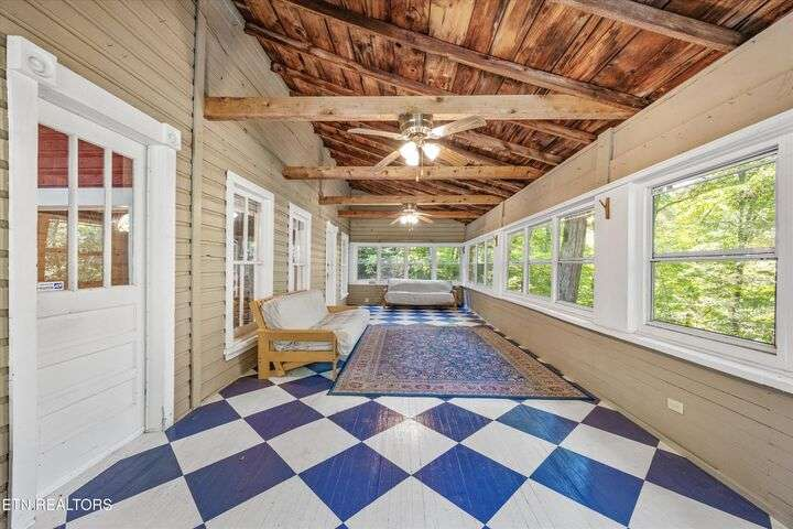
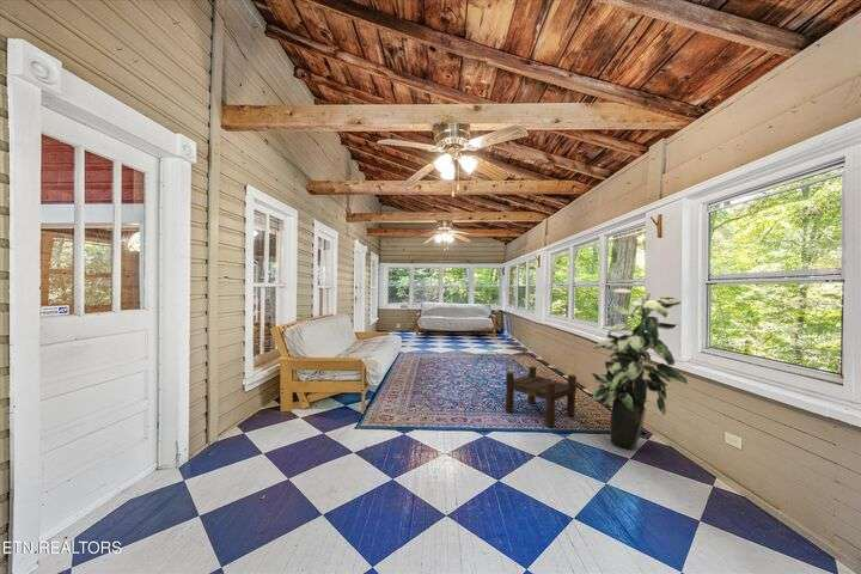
+ indoor plant (631, 366)
+ stool (539, 393)
